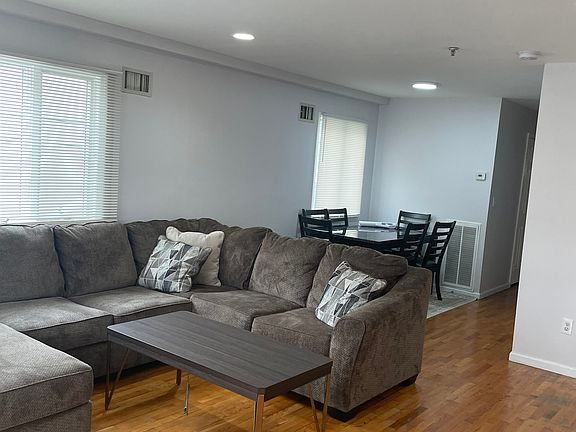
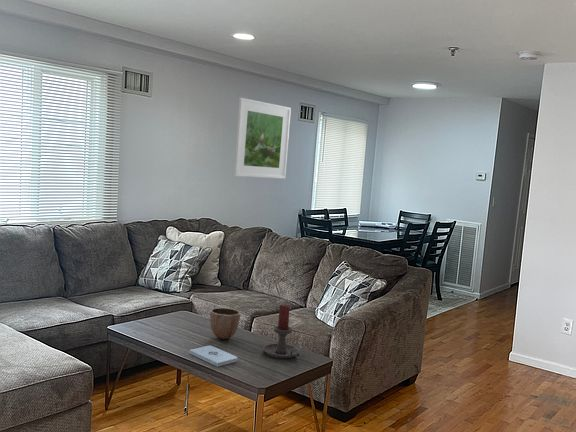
+ decorative bowl (224, 324)
+ notepad (213, 355)
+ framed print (263, 140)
+ candle holder (286, 330)
